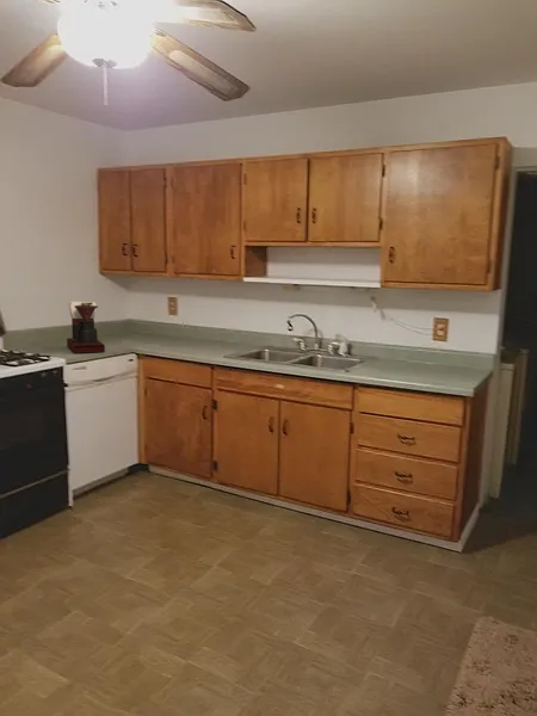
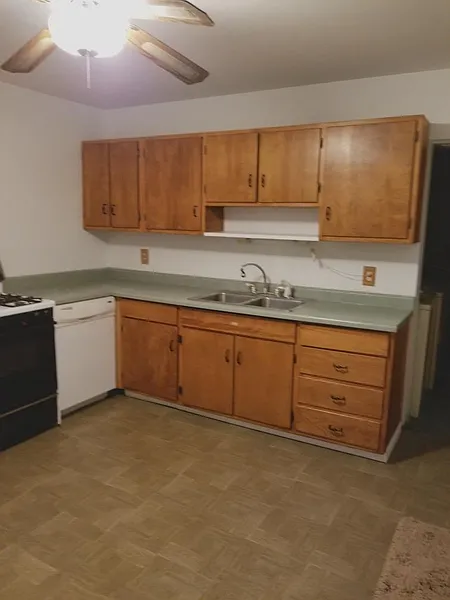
- coffee maker (85, 326)
